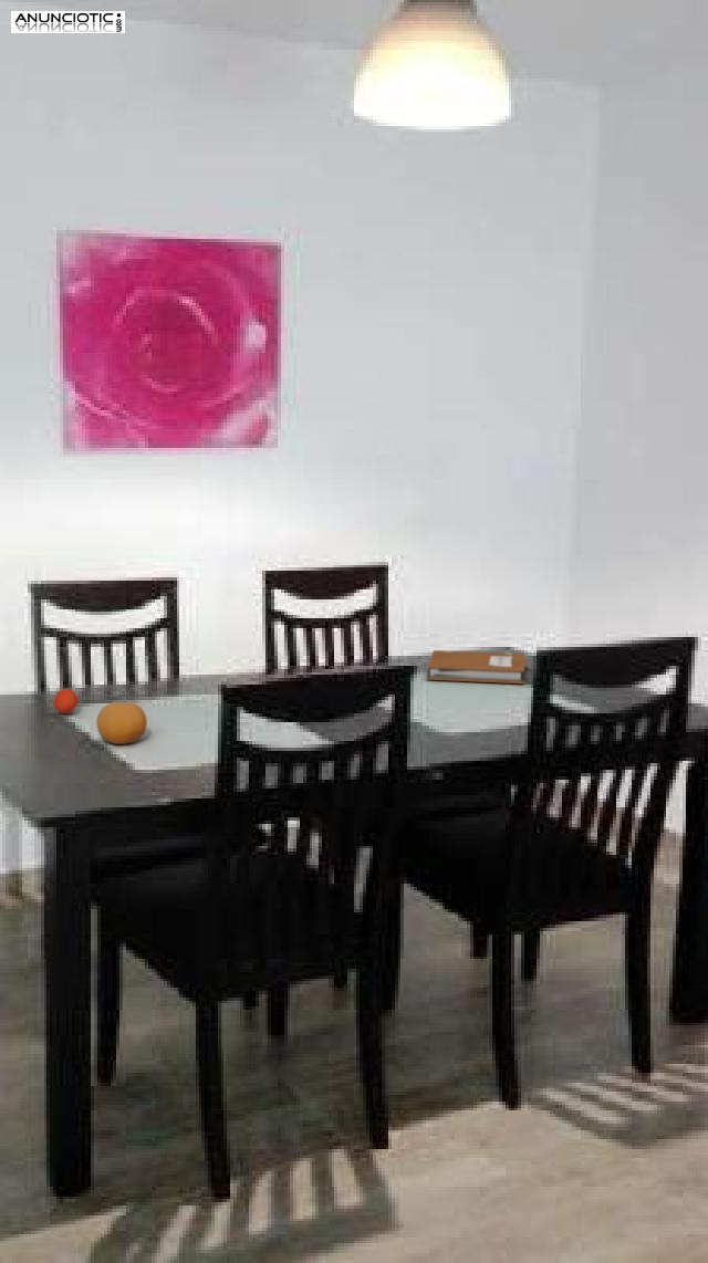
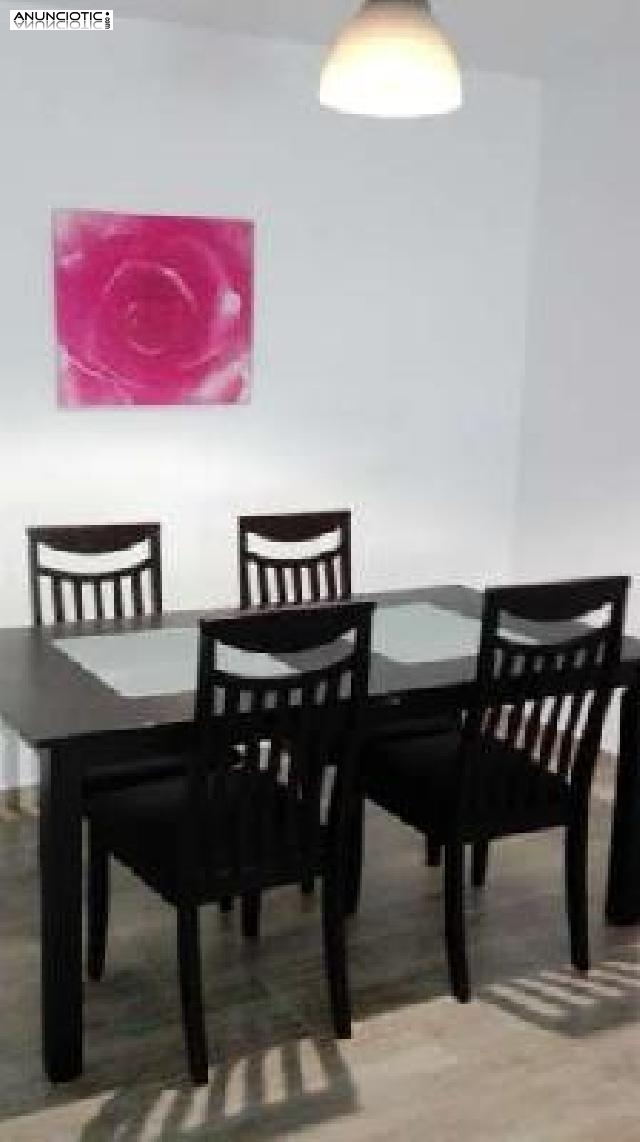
- fruit (122, 722)
- fruit (65, 701)
- notebook (479, 666)
